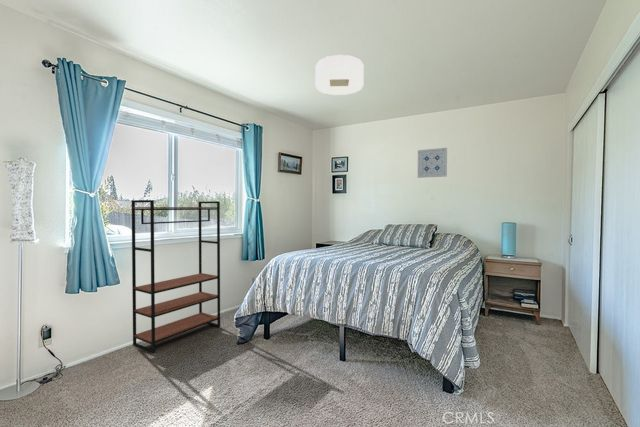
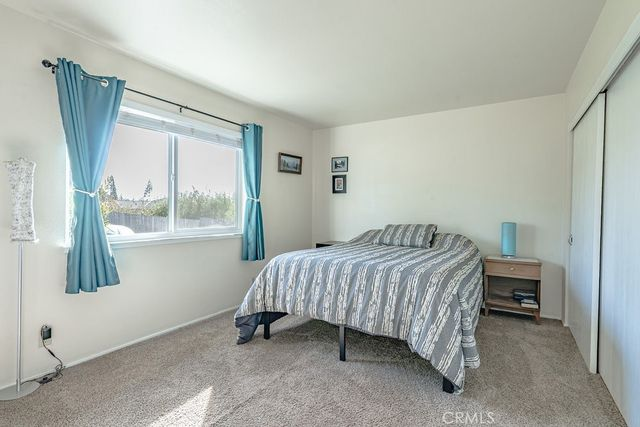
- wall art (432, 163)
- bookshelf (181, 277)
- ceiling light (339, 76)
